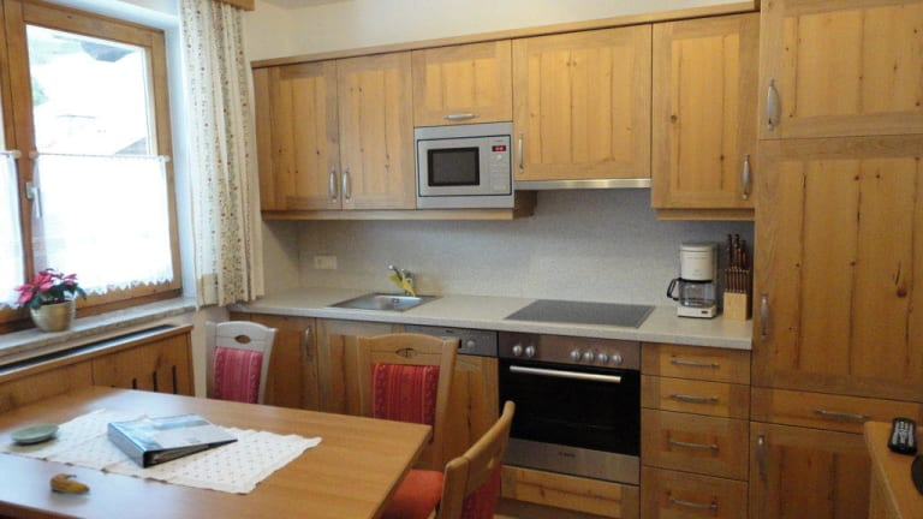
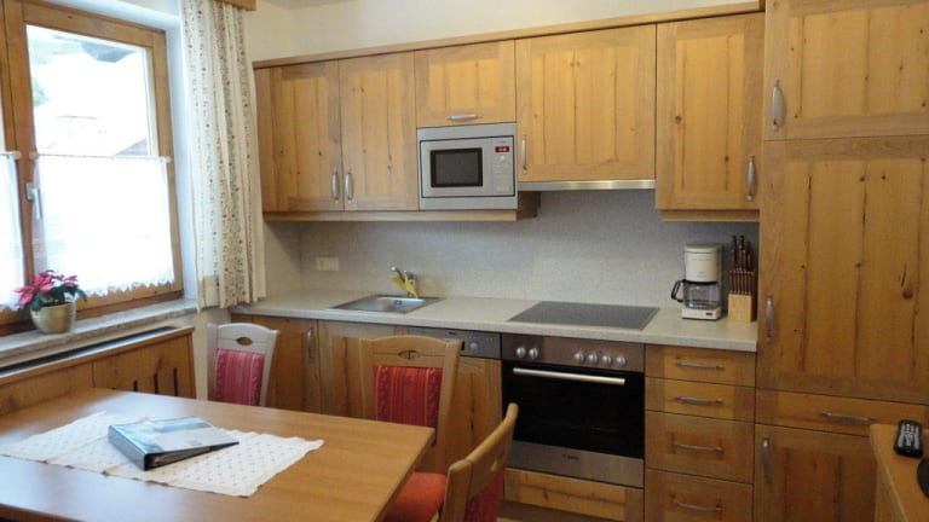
- banana (72, 482)
- saucer (35, 435)
